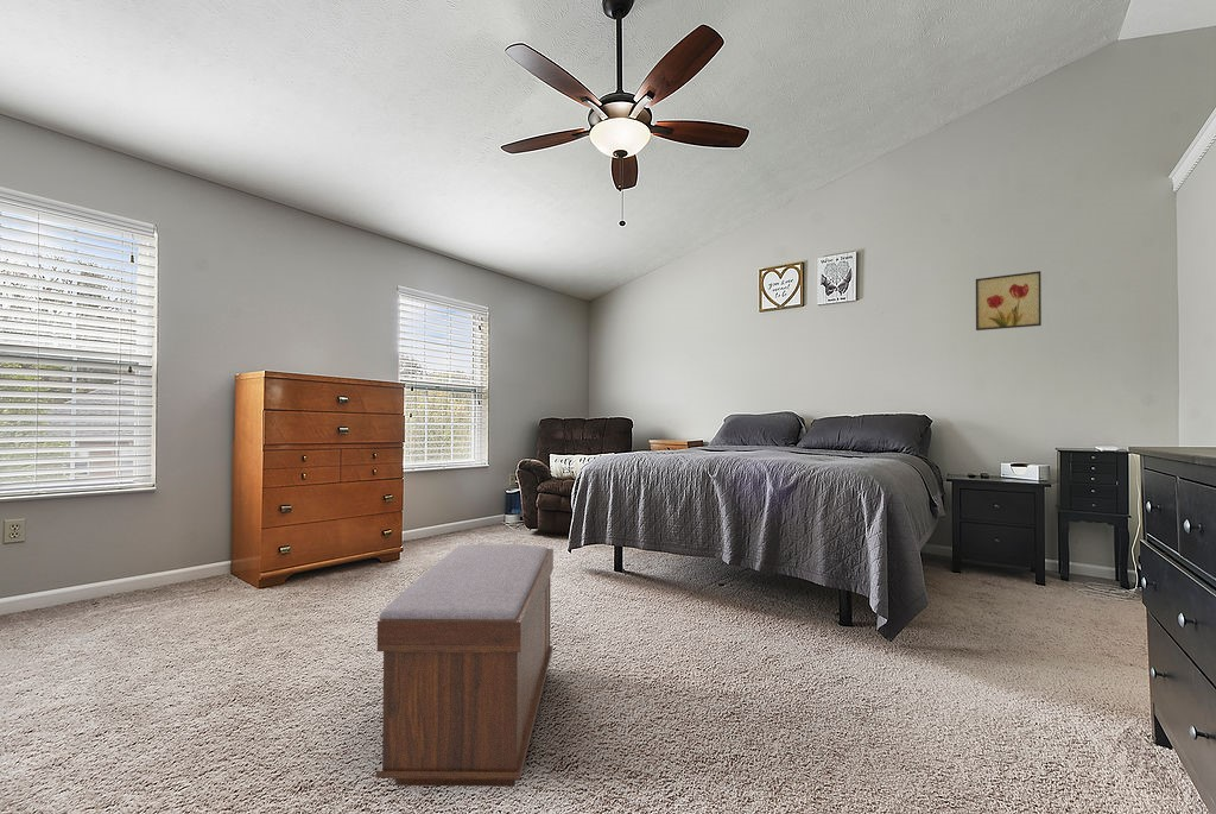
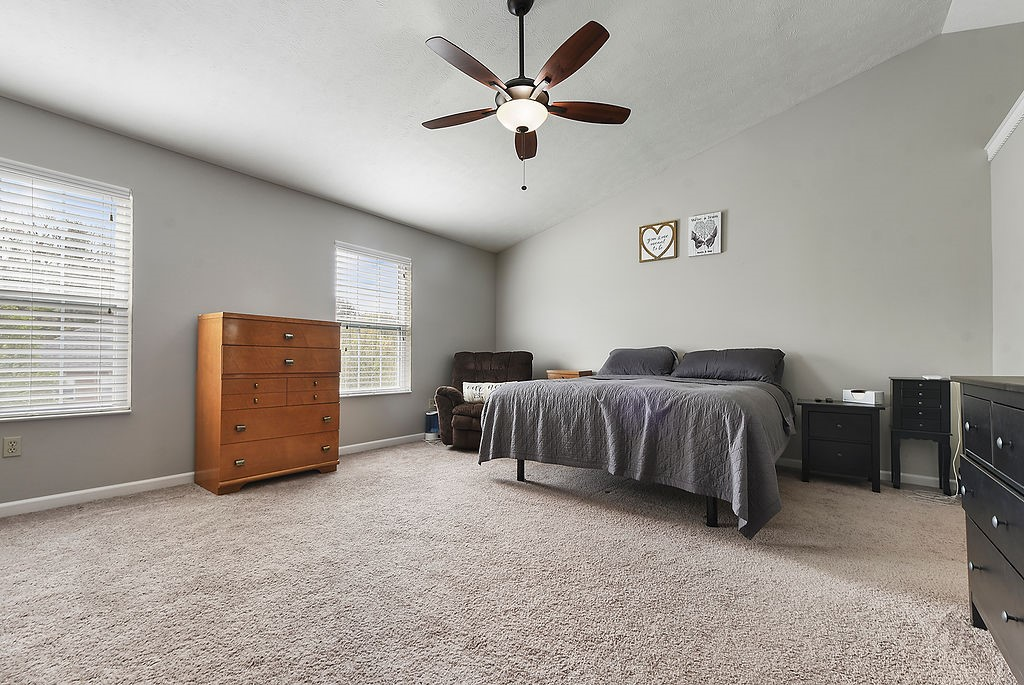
- bench (481, 642)
- wall art (1007, 302)
